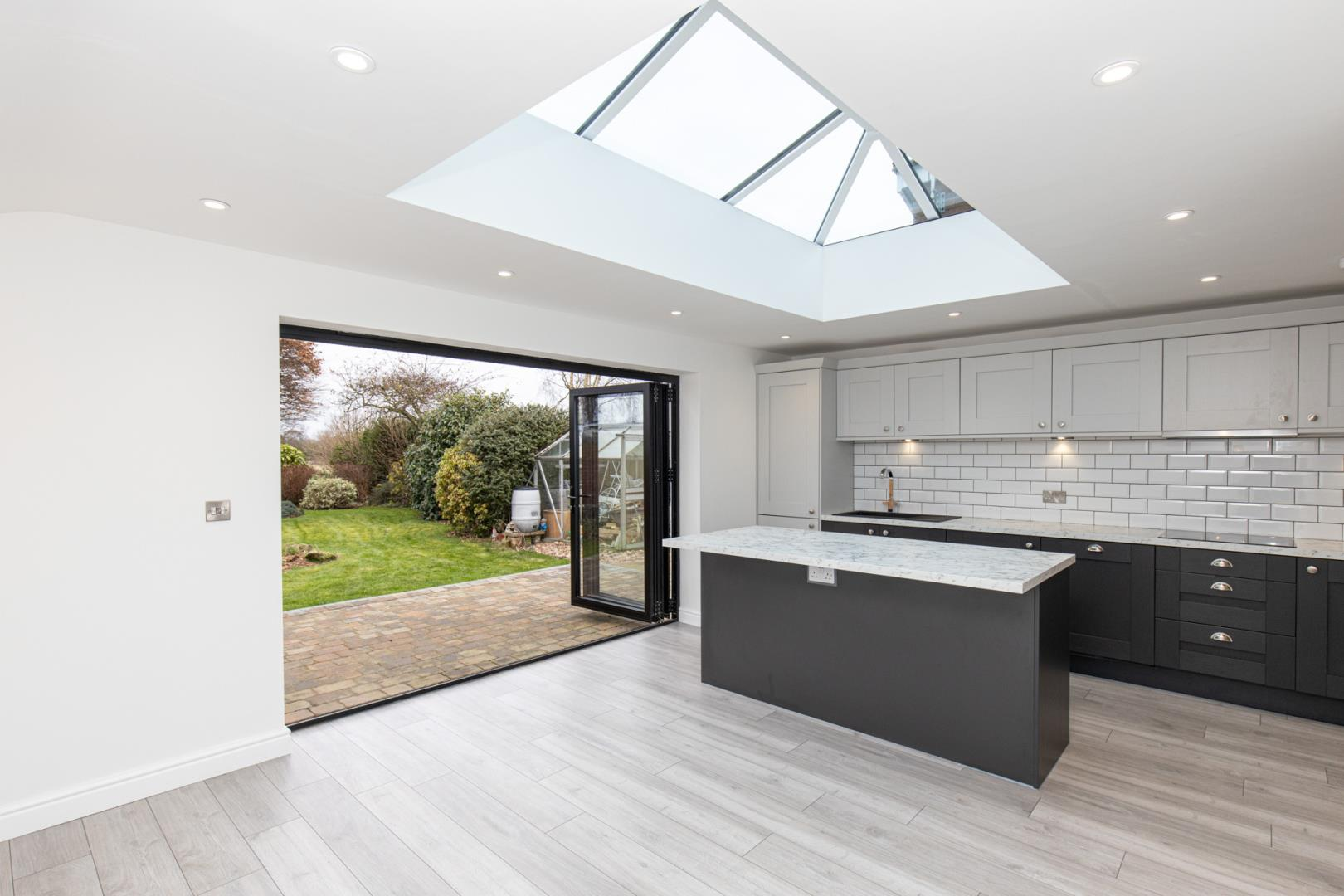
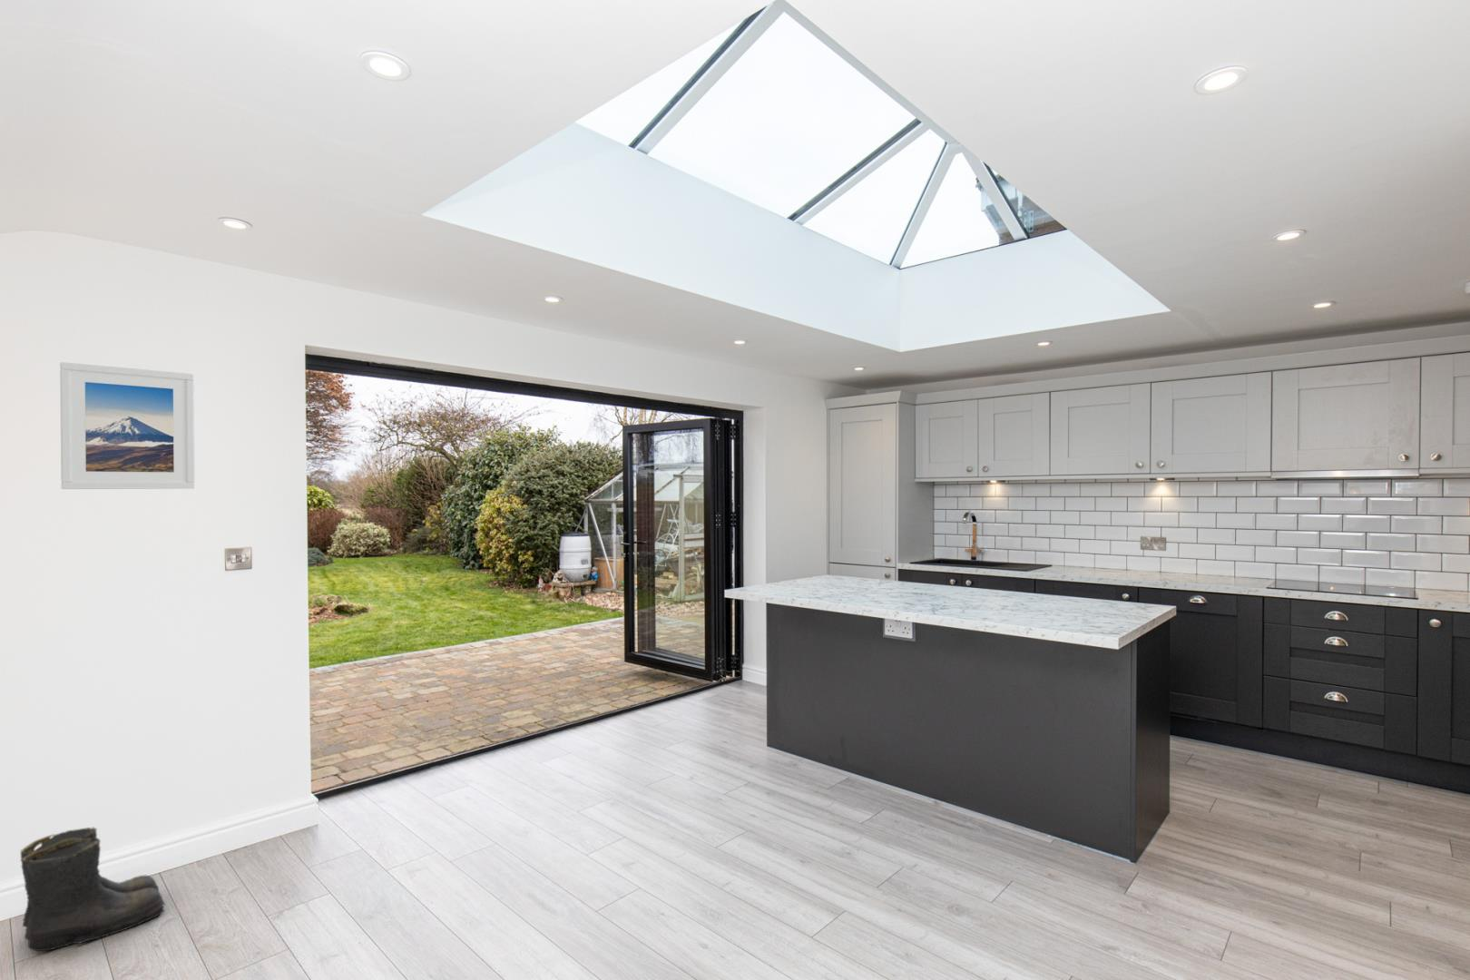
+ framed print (130, 429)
+ boots (96, 877)
